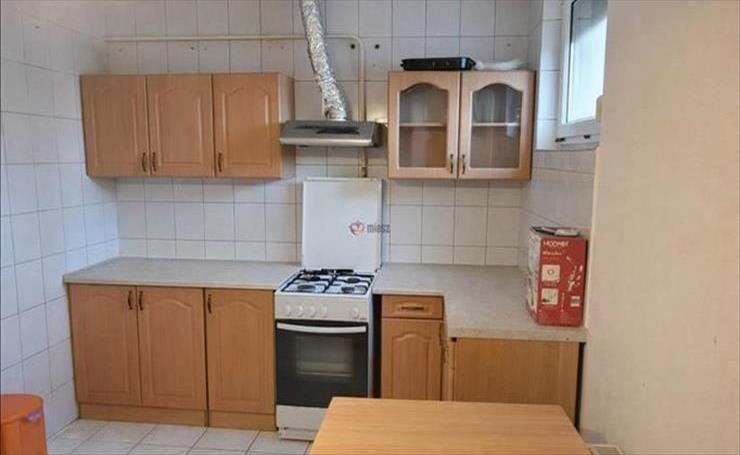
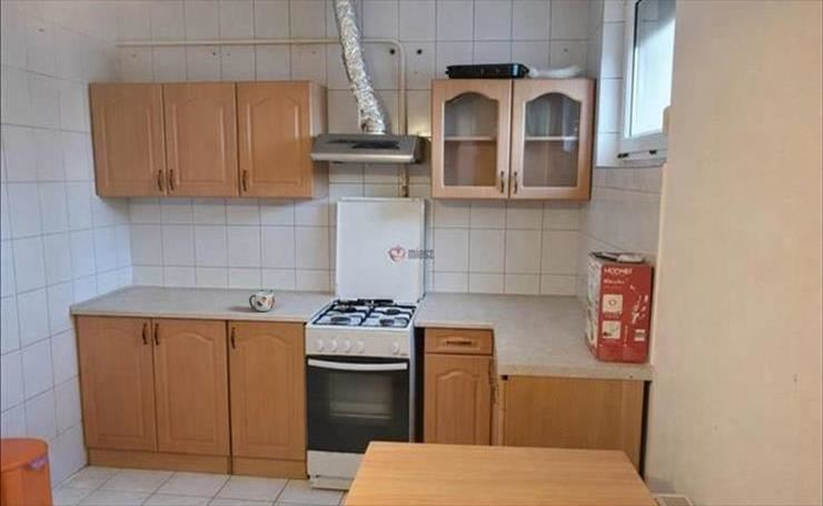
+ mug (261, 300)
